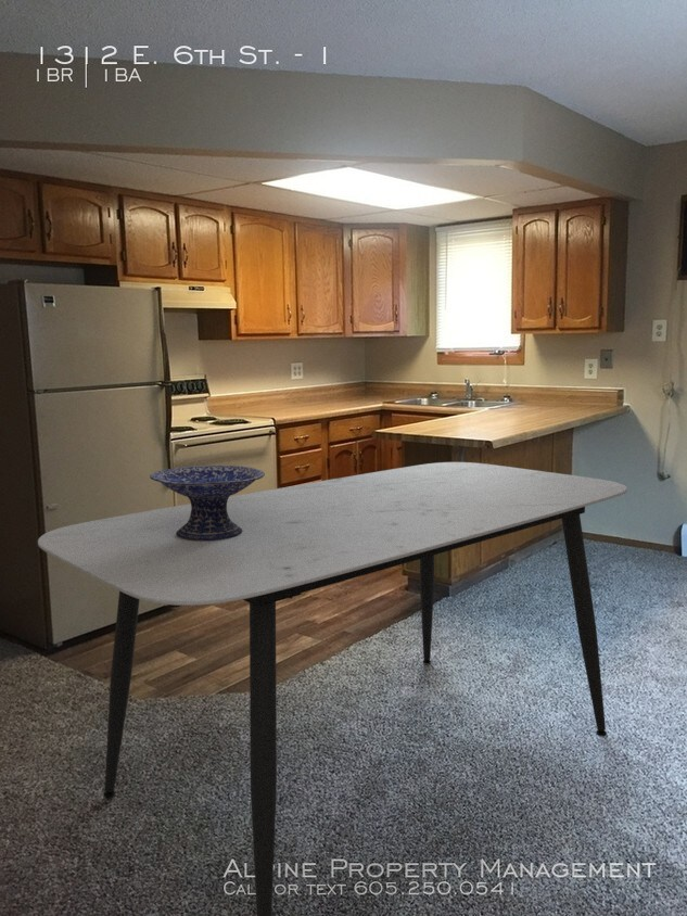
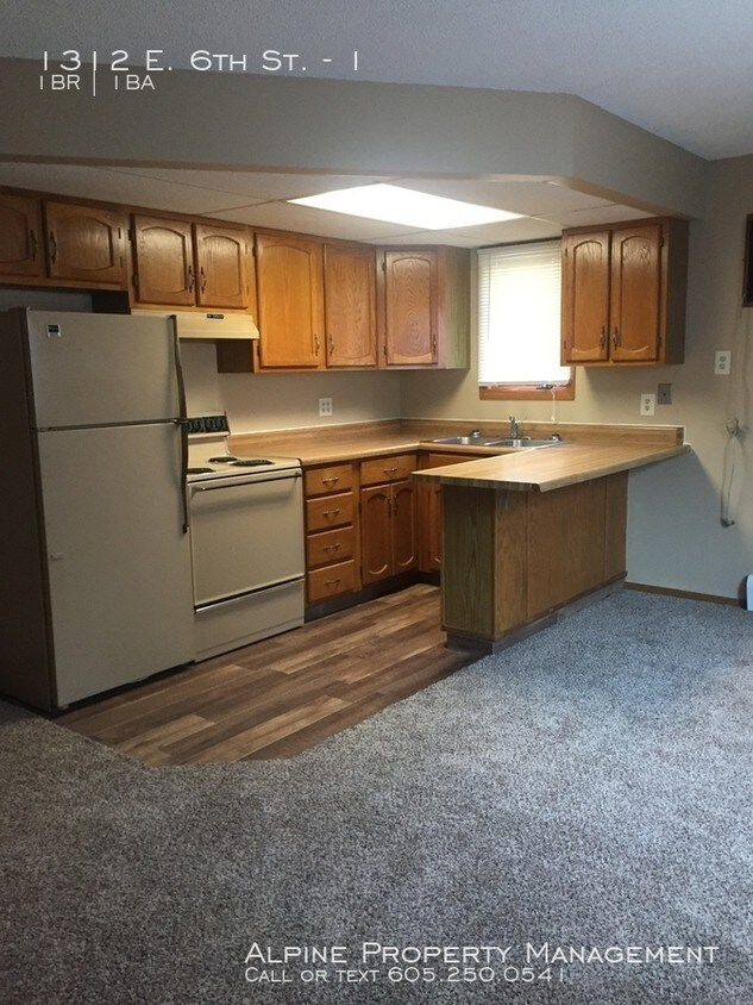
- decorative bowl (208, 501)
- dining table (422, 638)
